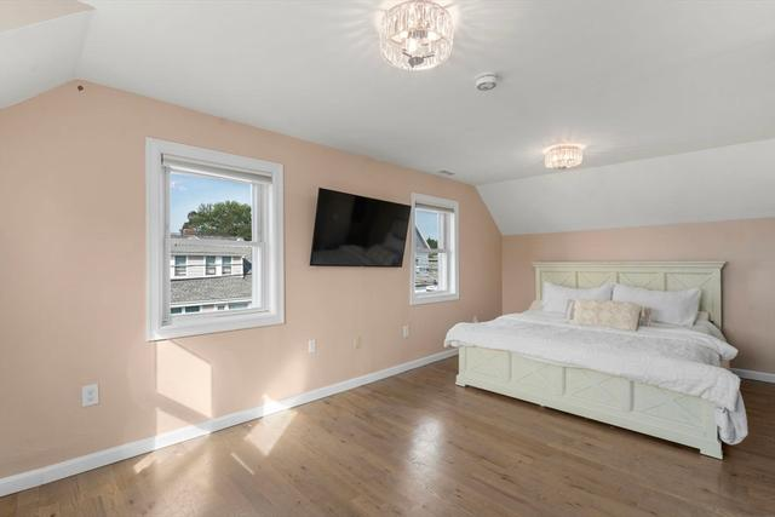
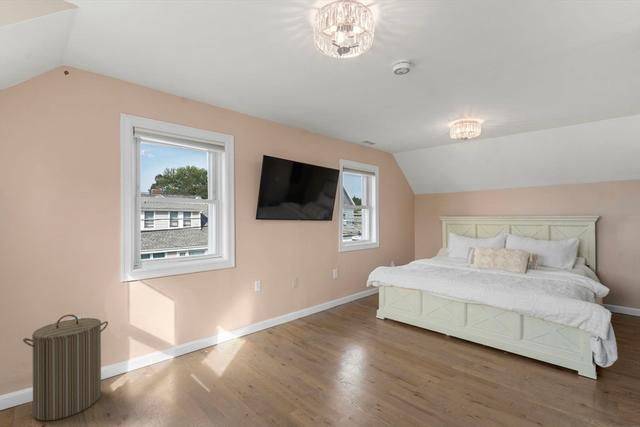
+ laundry hamper (68, 359)
